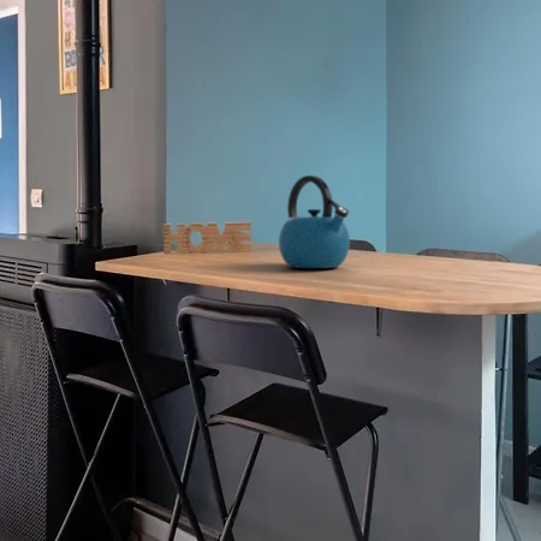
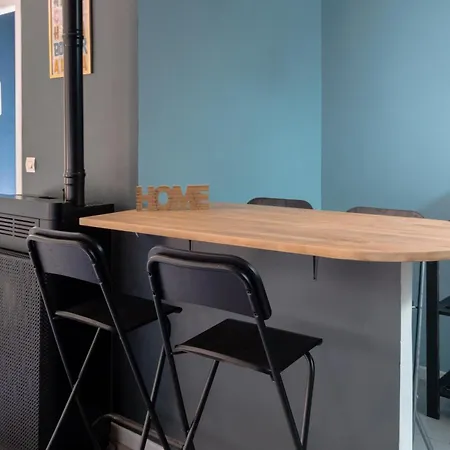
- kettle (316, 221)
